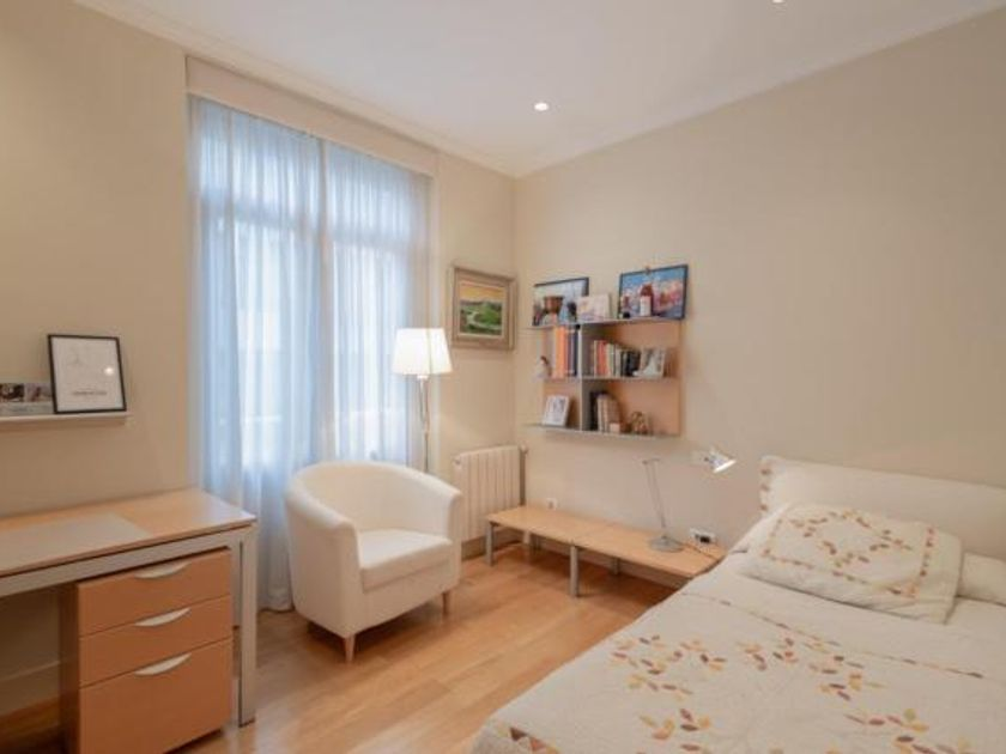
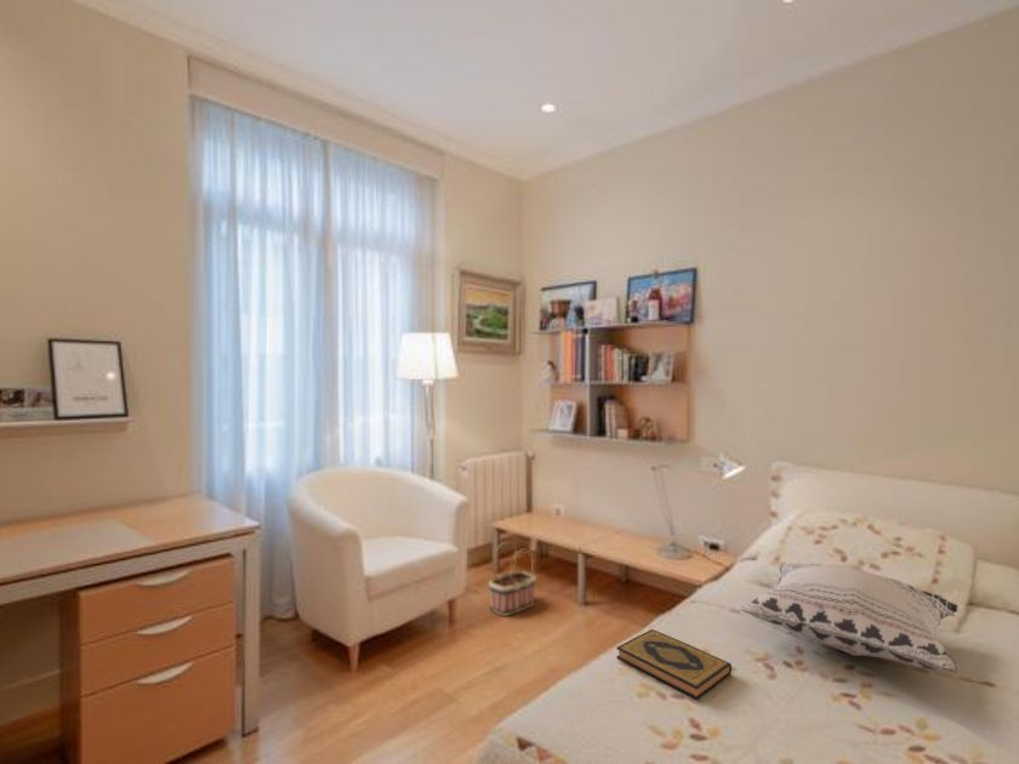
+ basket (512, 576)
+ hardback book (672, 660)
+ decorative pillow (850, 606)
